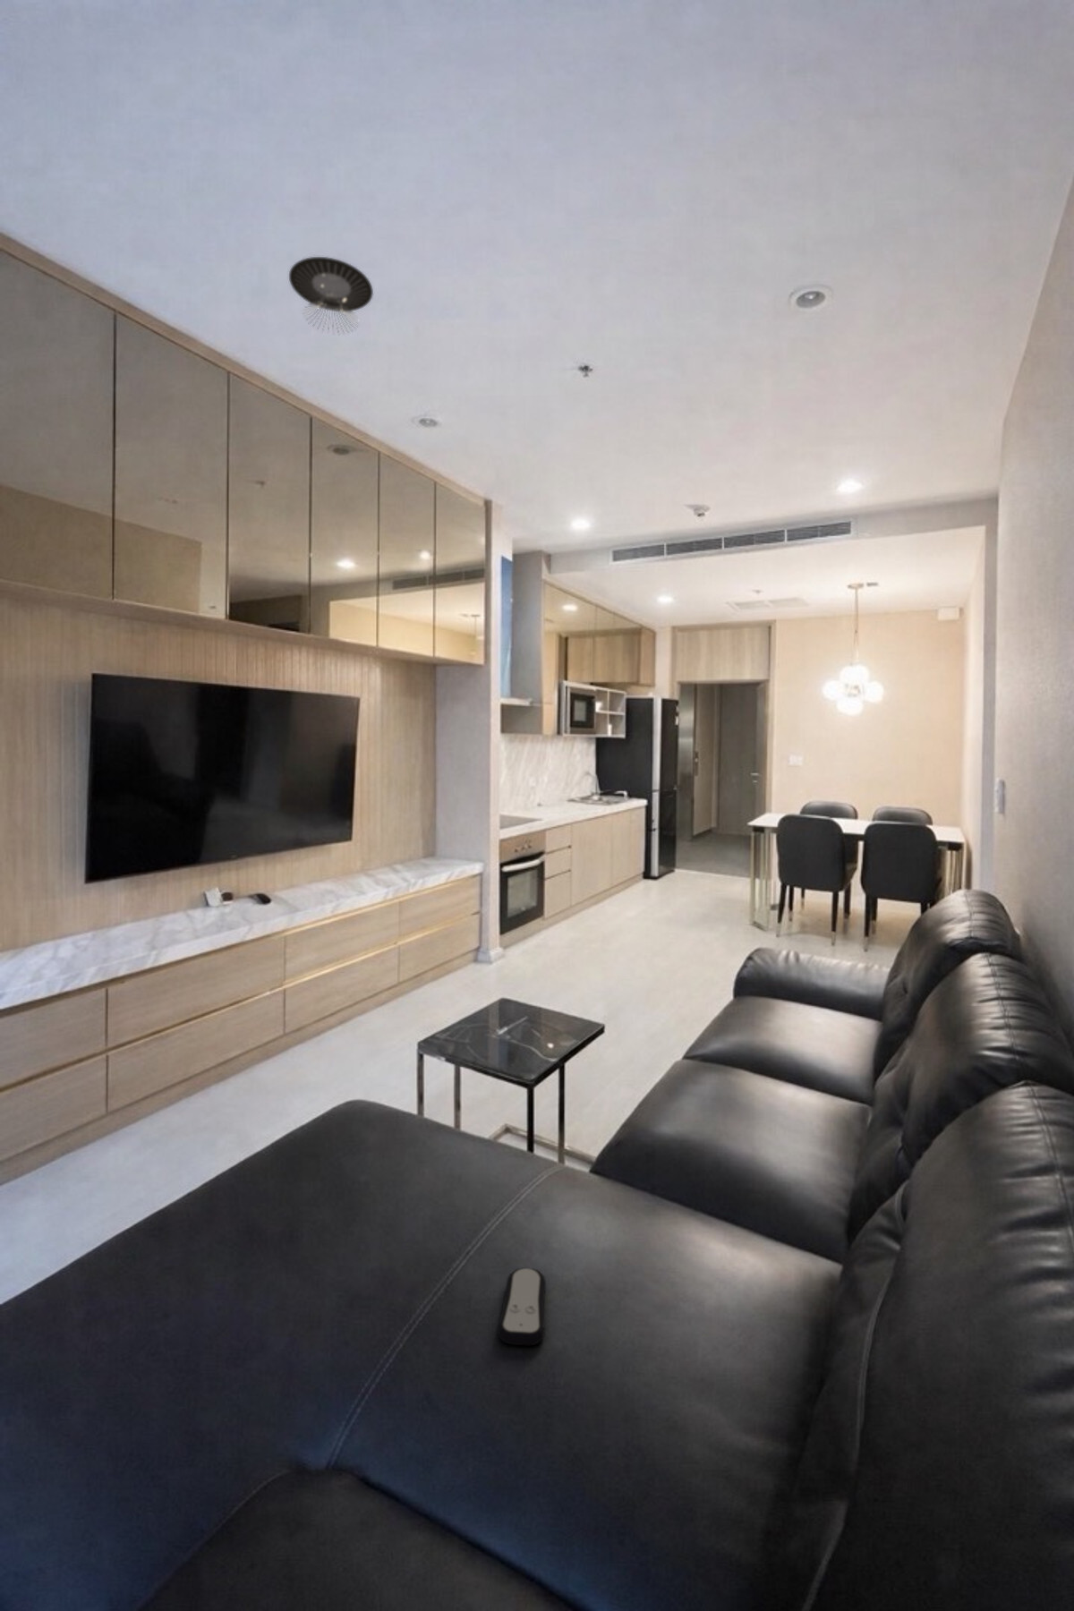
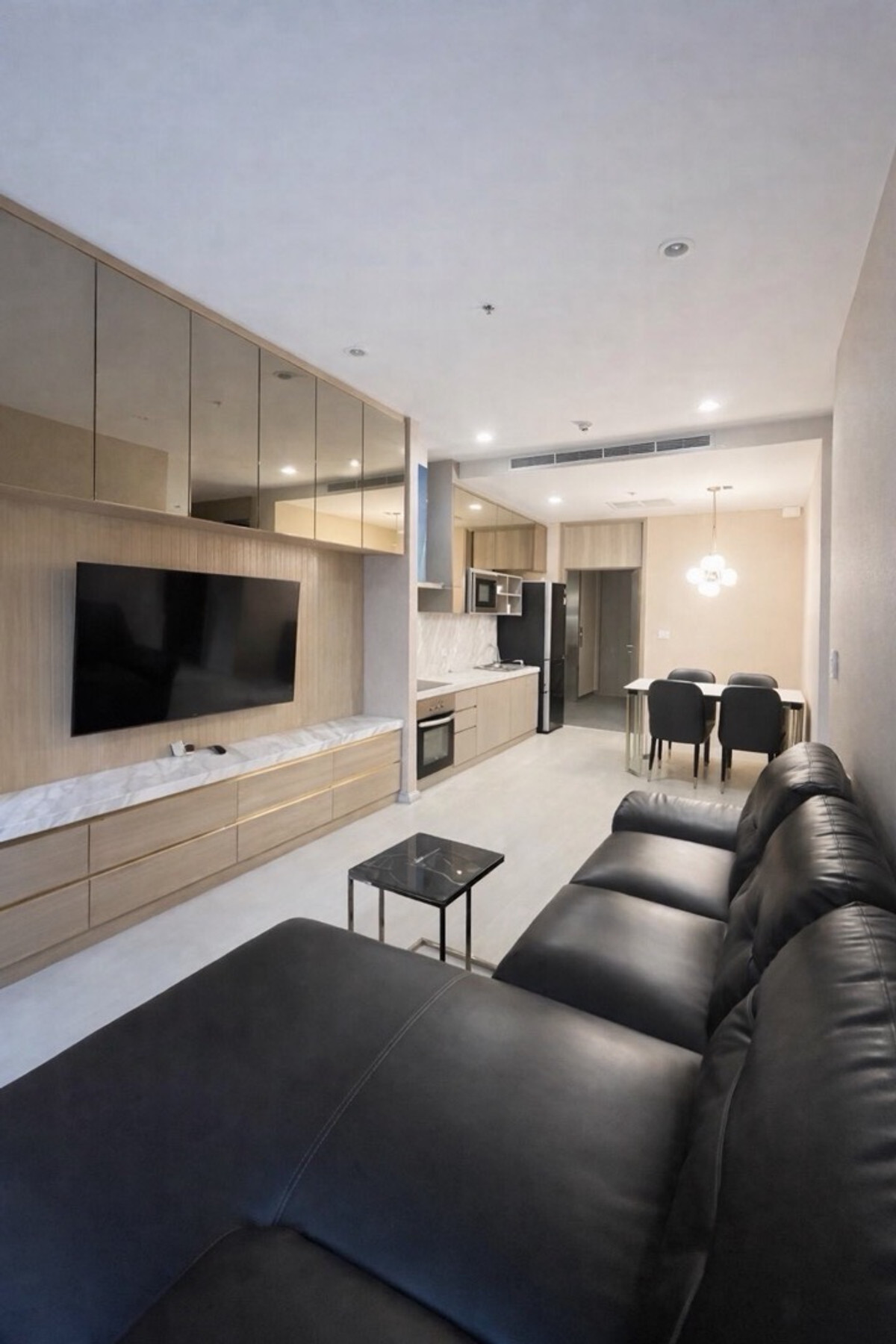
- recessed light (331, 302)
- remote control (524, 1303)
